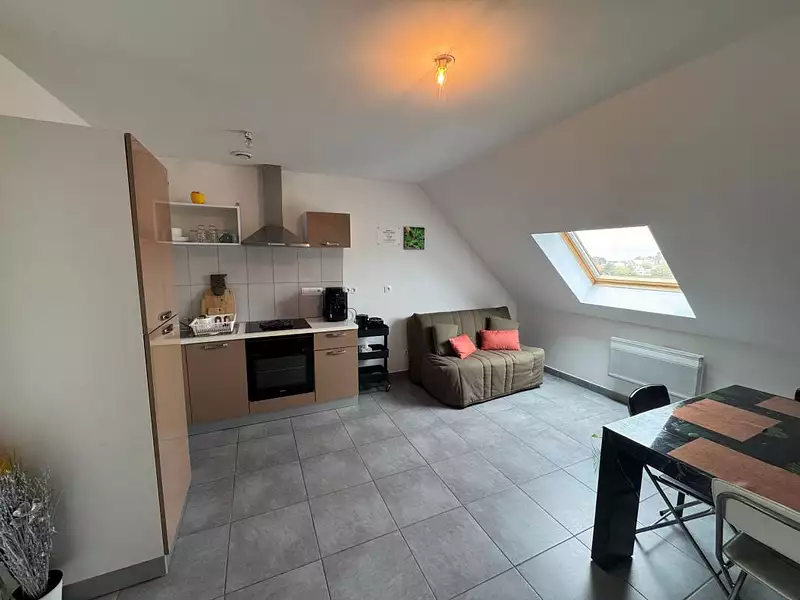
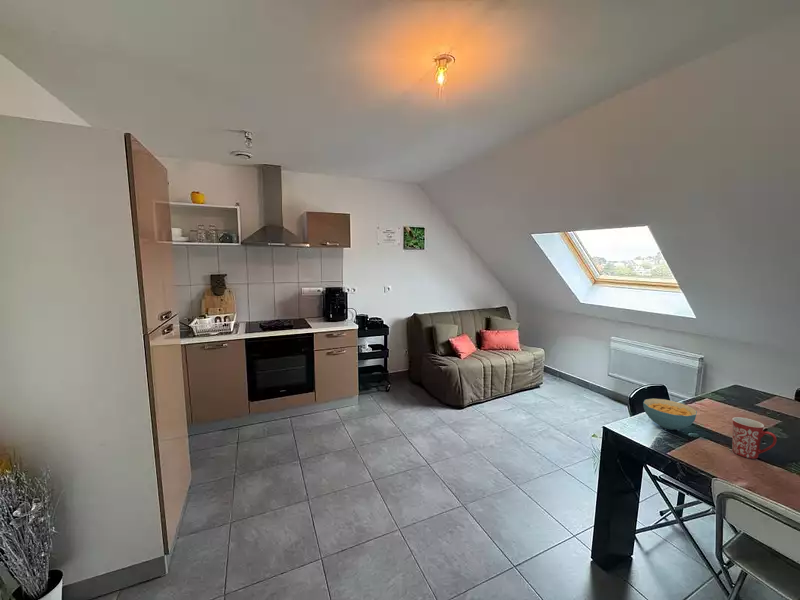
+ mug (752, 439)
+ cereal bowl (668, 416)
